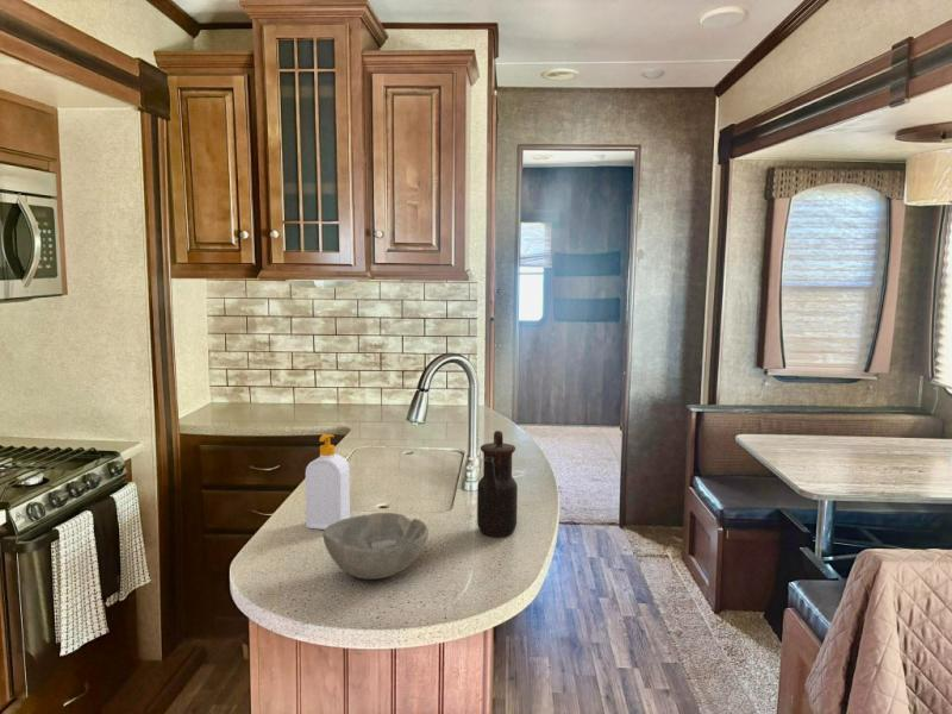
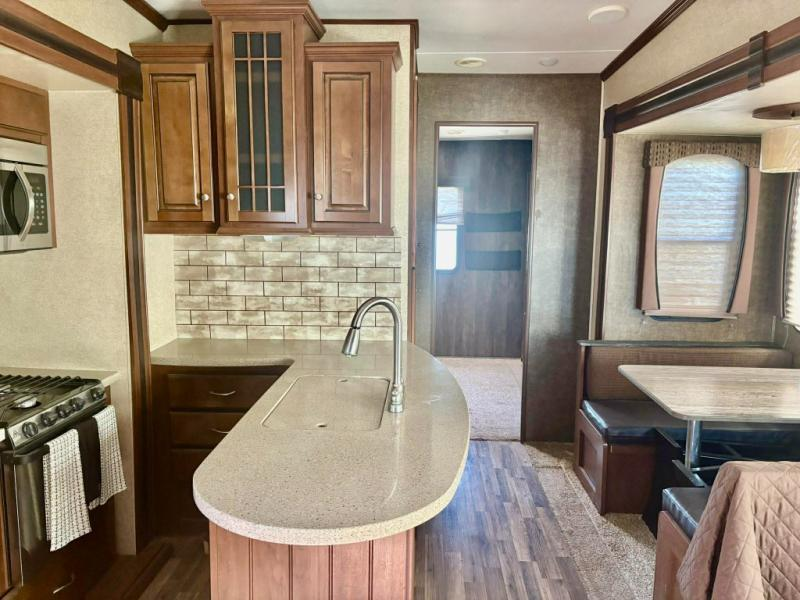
- teapot (497, 481)
- soap bottle (327, 480)
- bowl (376, 551)
